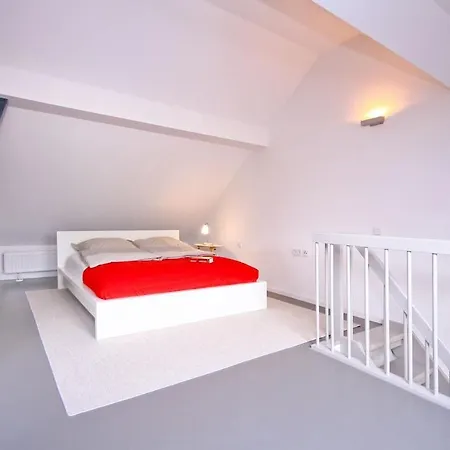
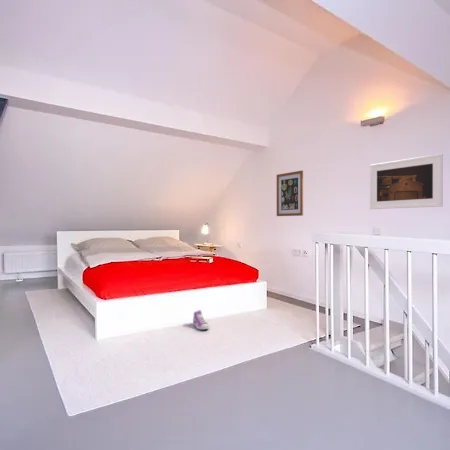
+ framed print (403, 183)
+ sneaker (199, 319)
+ wall art (289, 194)
